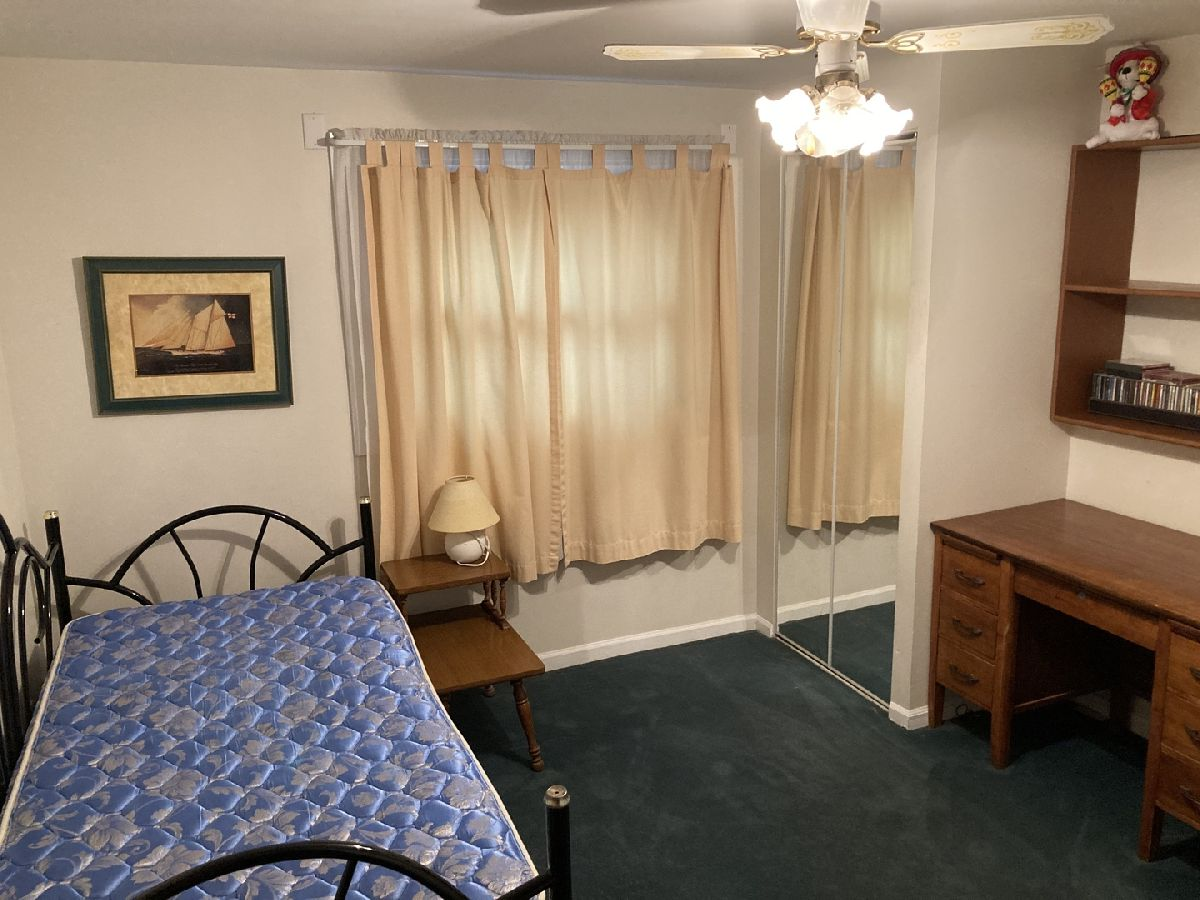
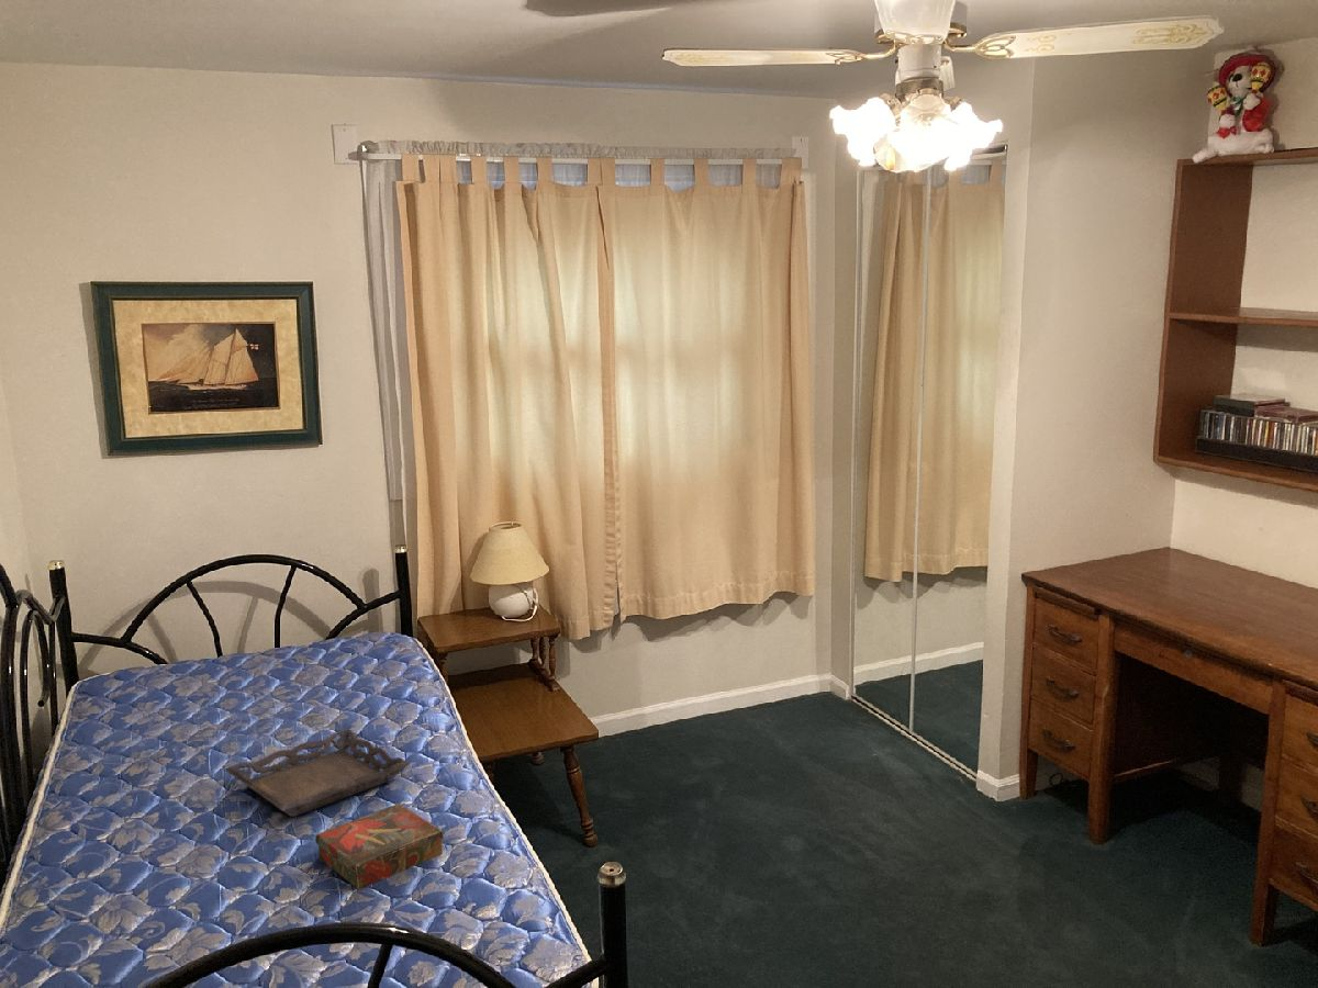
+ tray (317, 773)
+ book (379, 844)
